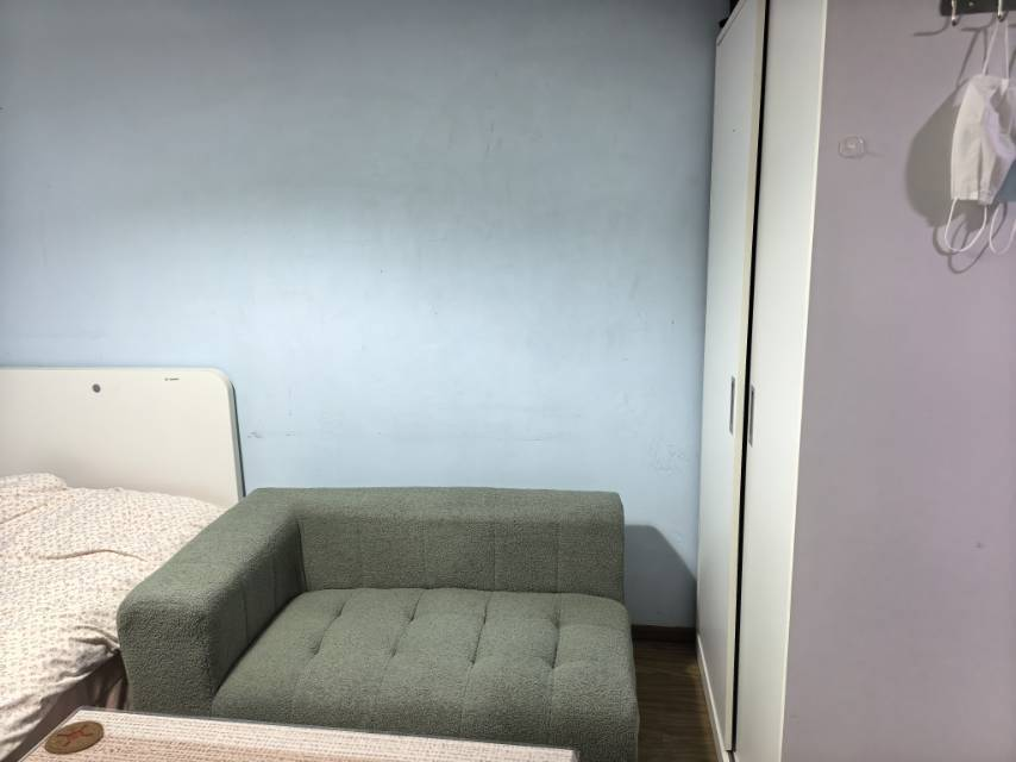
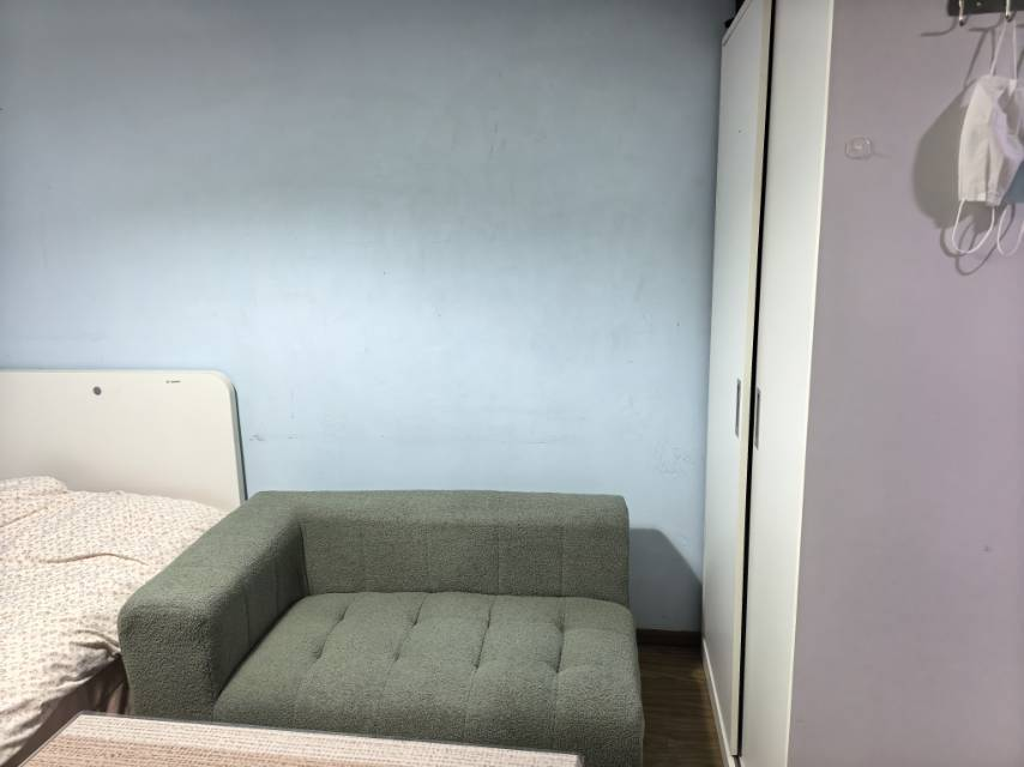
- coaster (75, 737)
